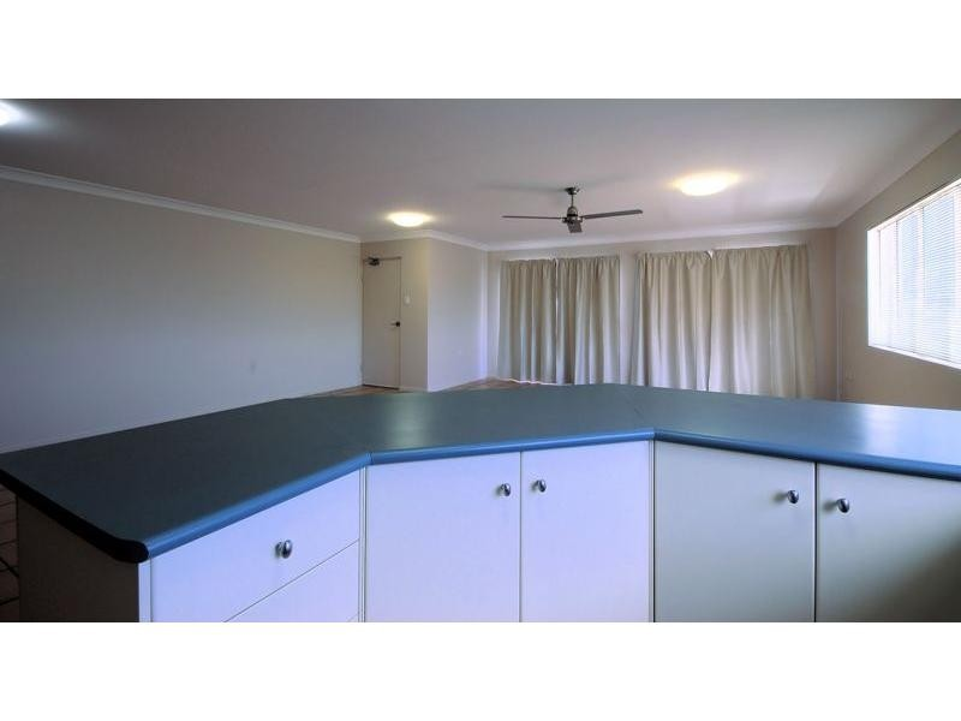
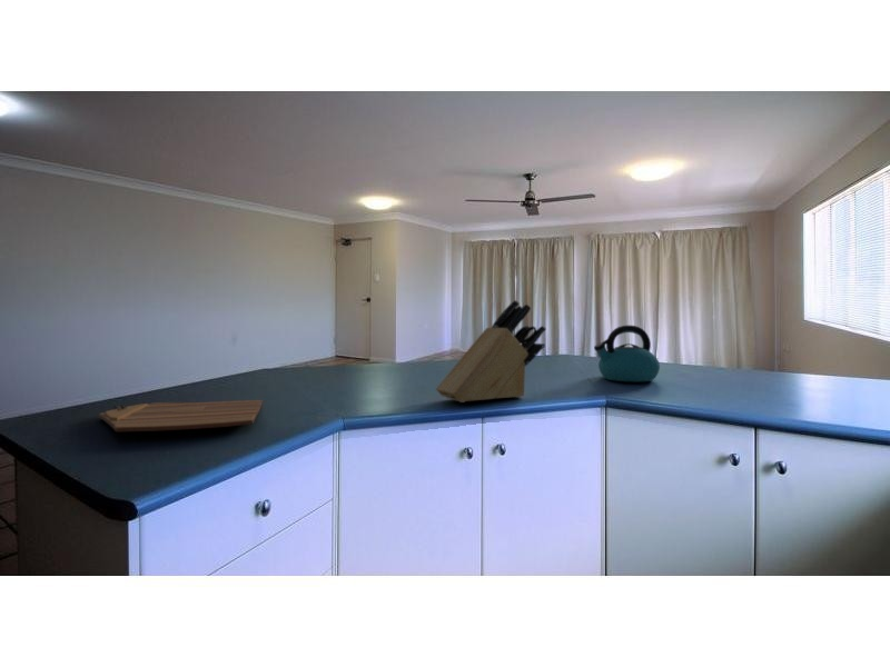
+ knife block (493, 348)
+ kettle (624, 351)
+ cutting board (182, 408)
